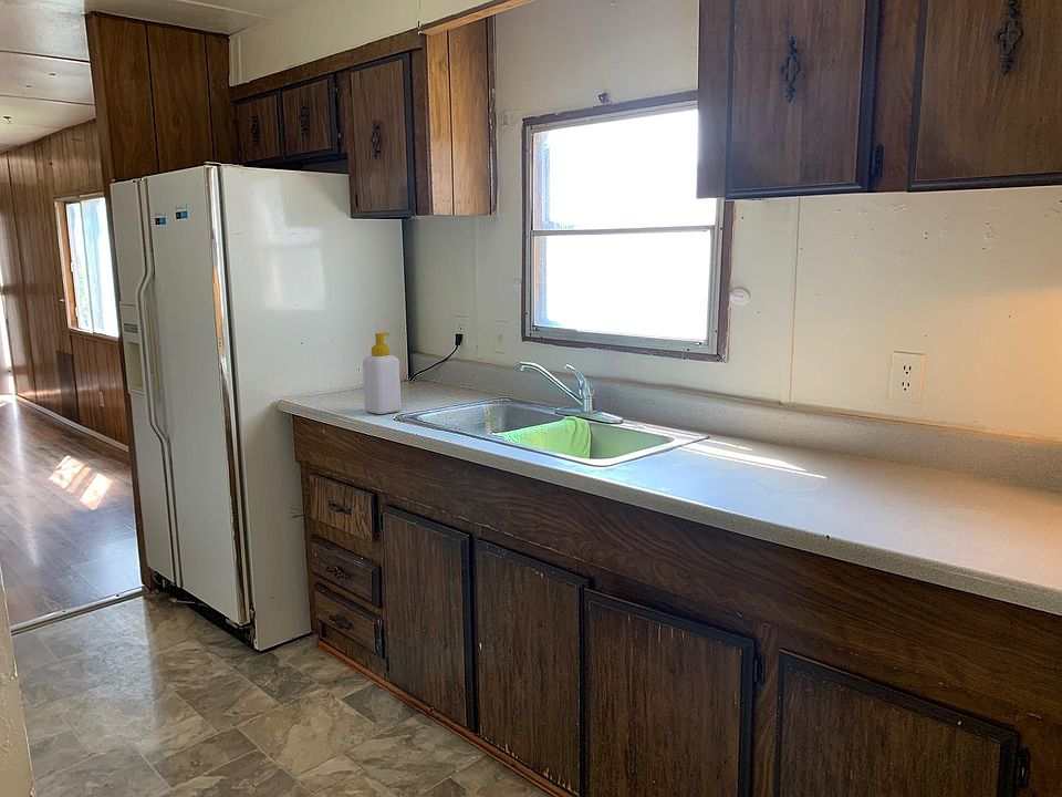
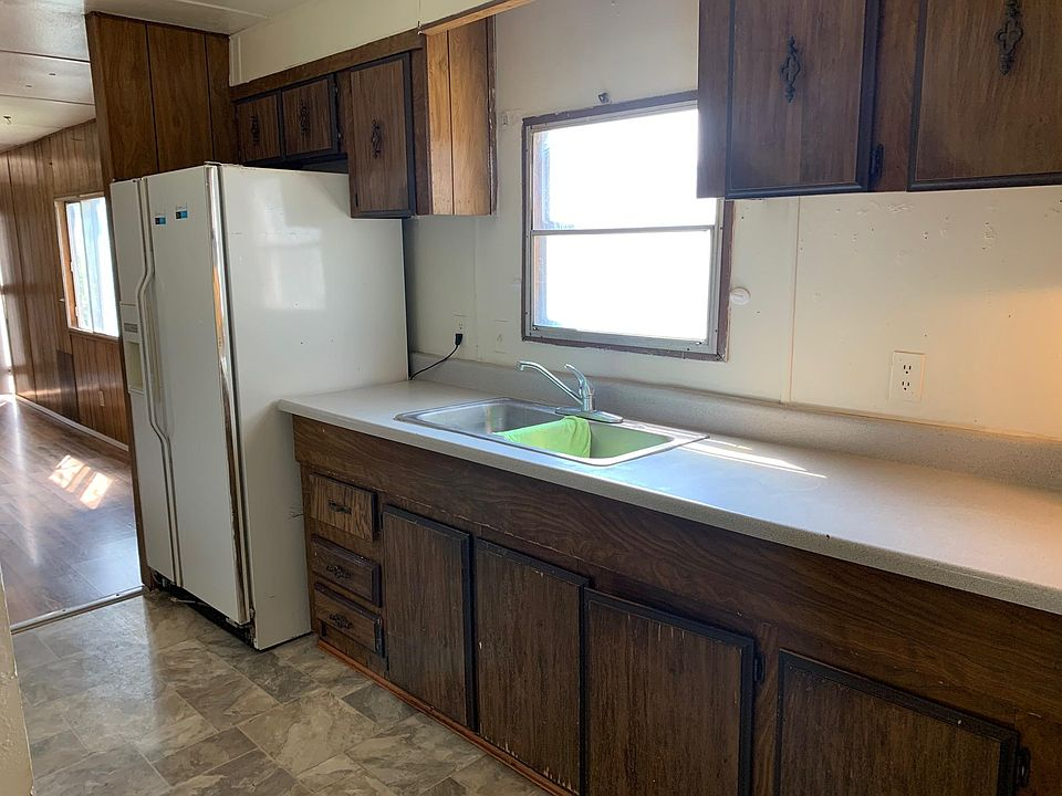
- soap bottle (381, 372)
